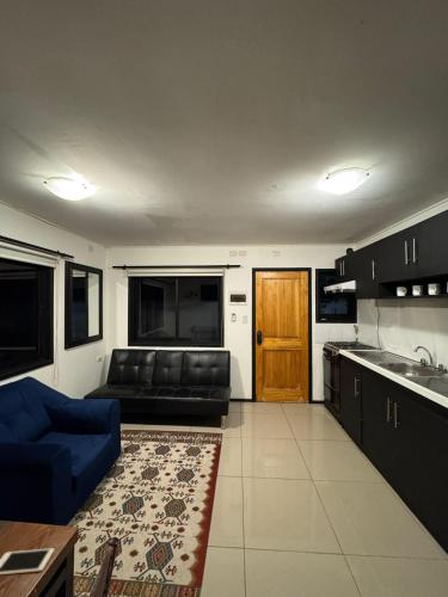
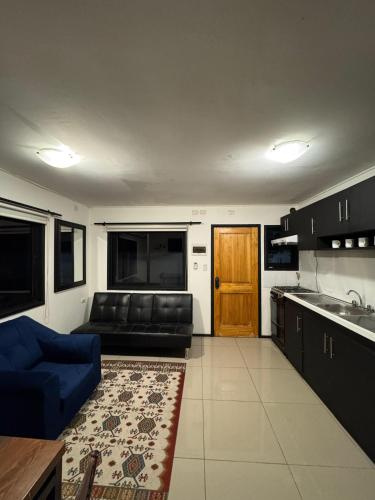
- cell phone (23, 561)
